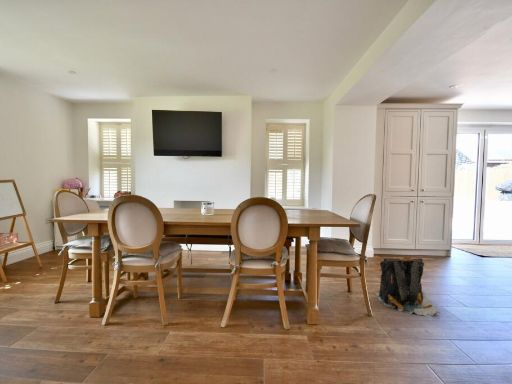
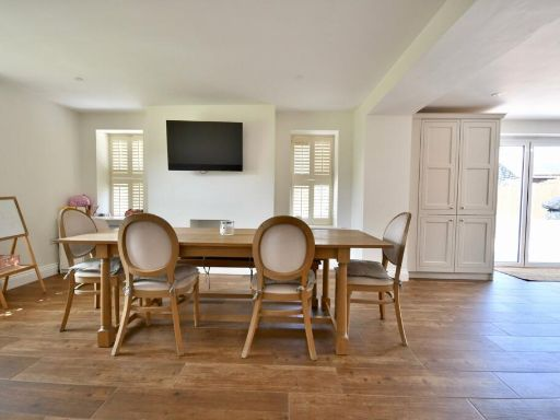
- backpack (404, 277)
